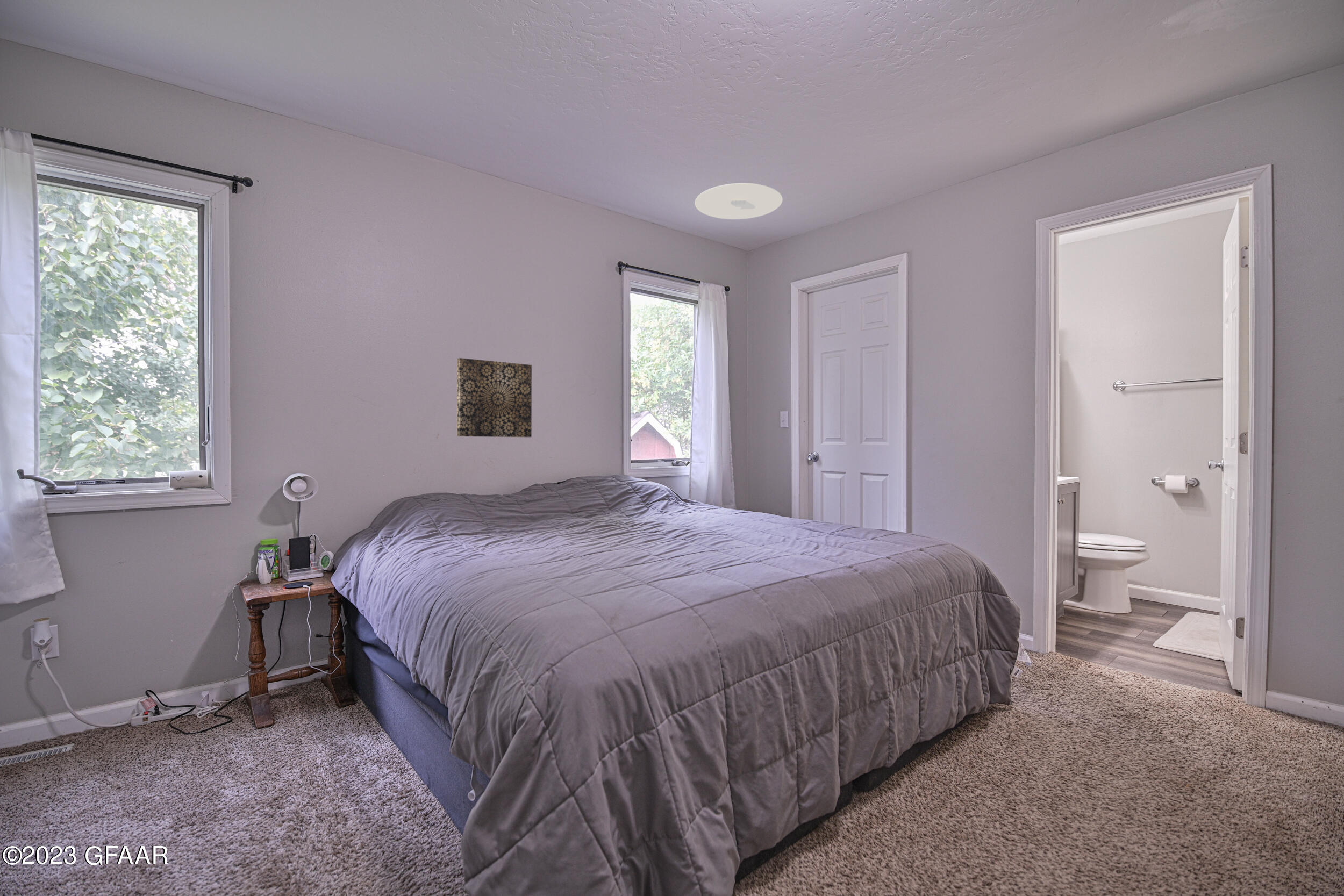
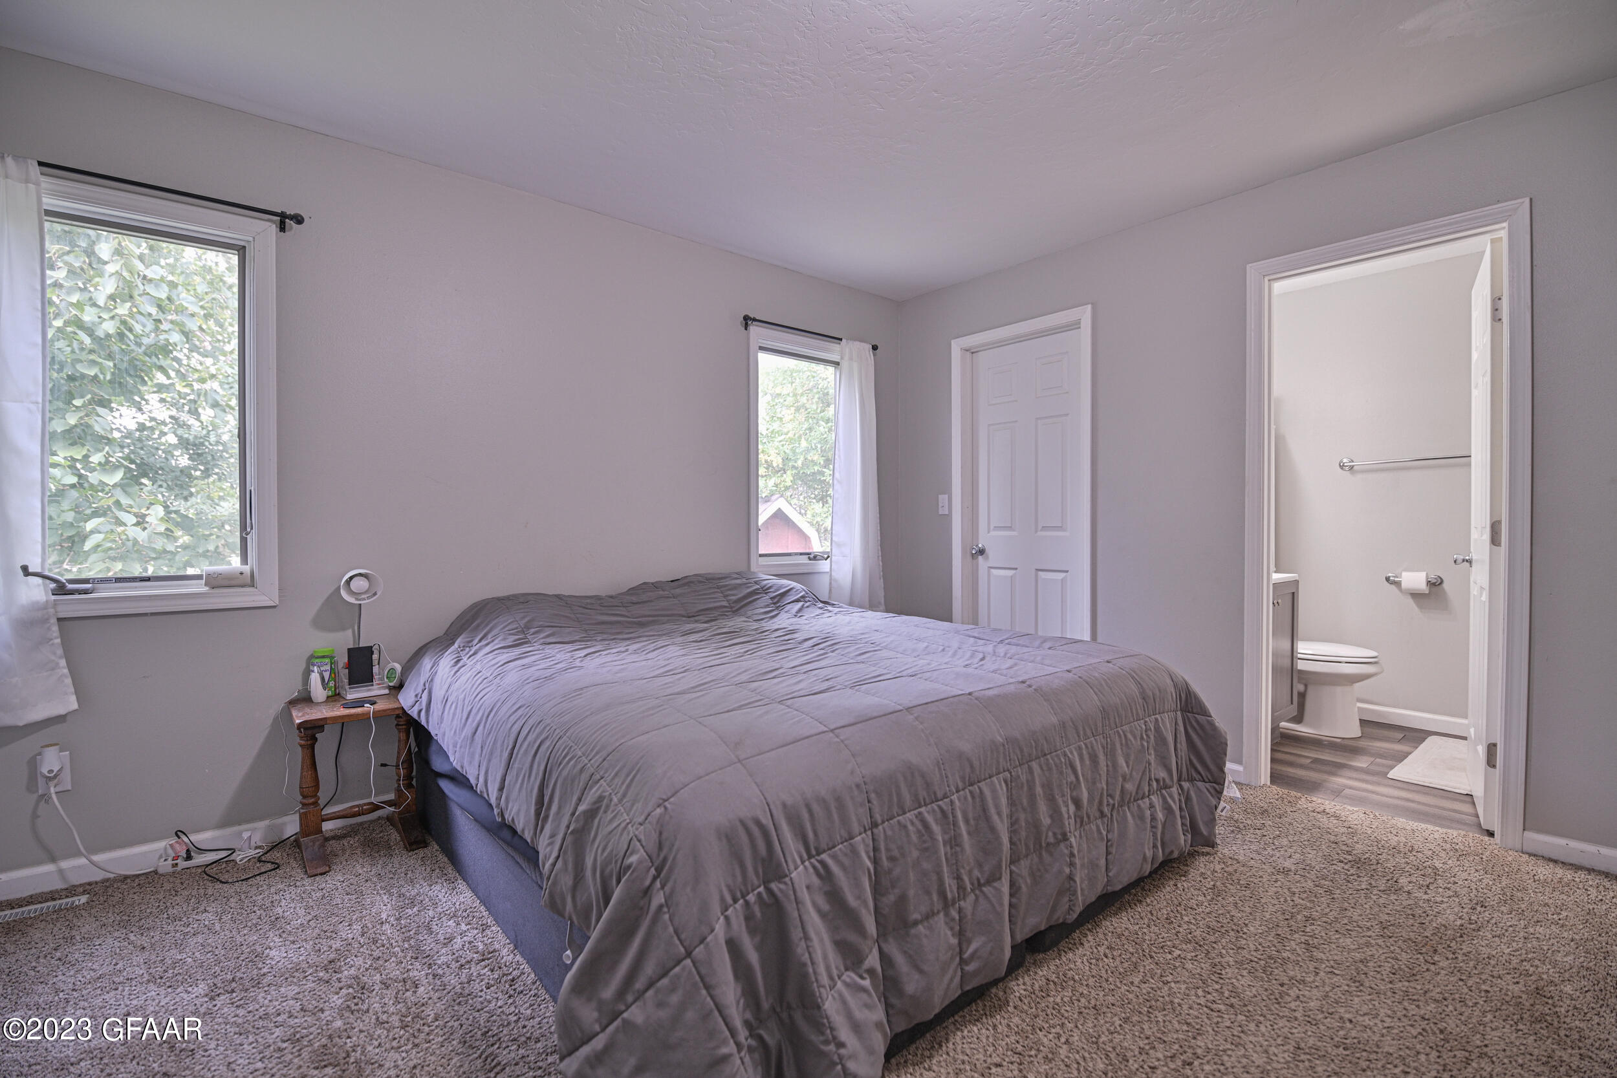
- ceiling light (738, 198)
- wall art (496, 399)
